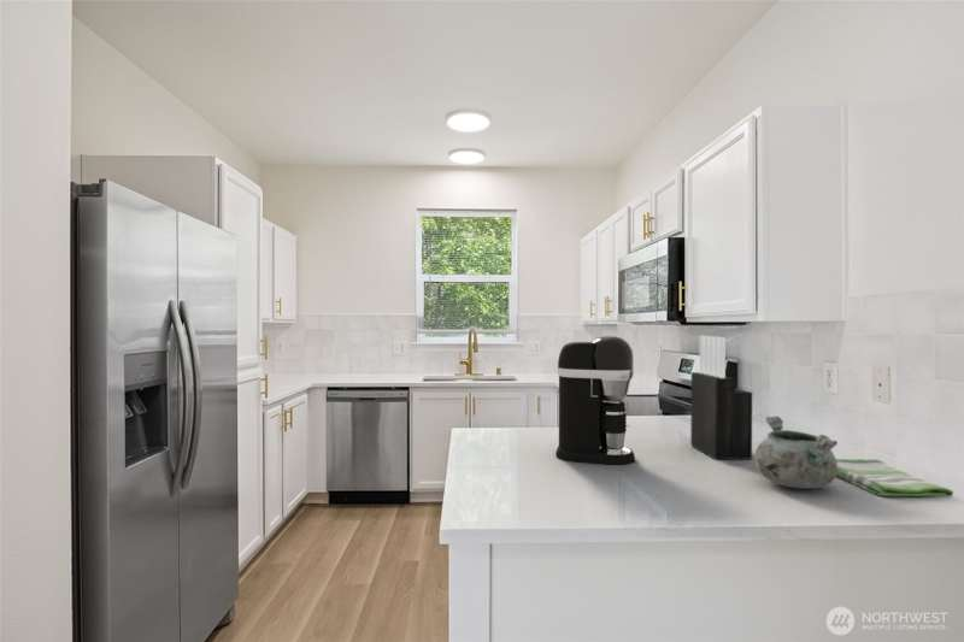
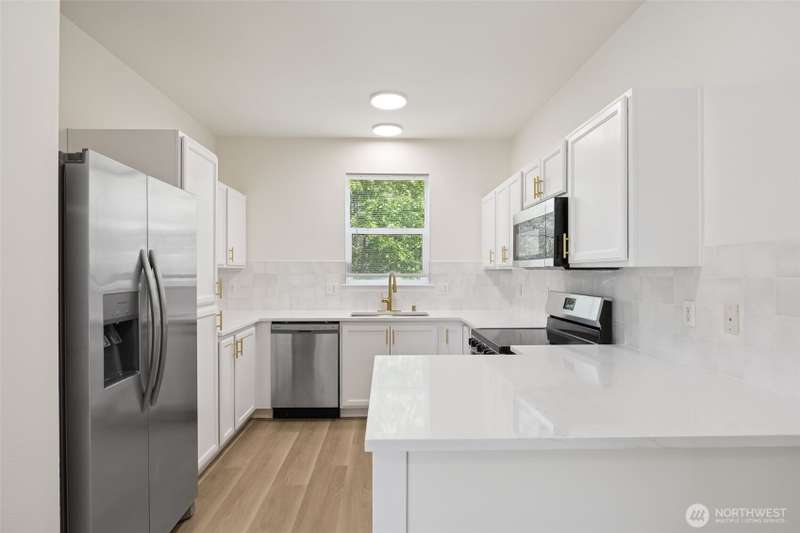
- knife block (723, 394)
- coffee maker (594, 396)
- decorative bowl (794, 454)
- dish towel (881, 475)
